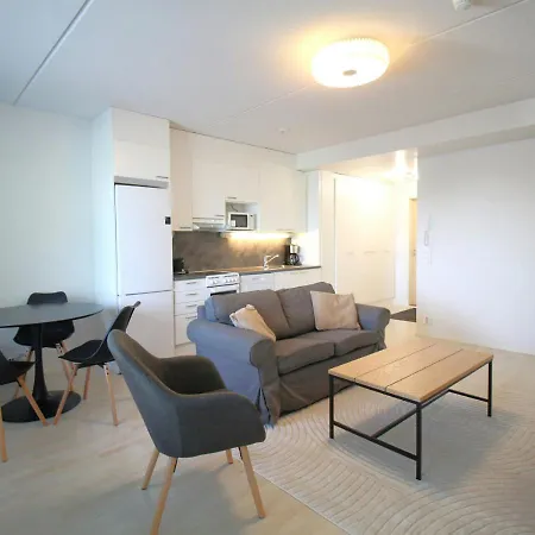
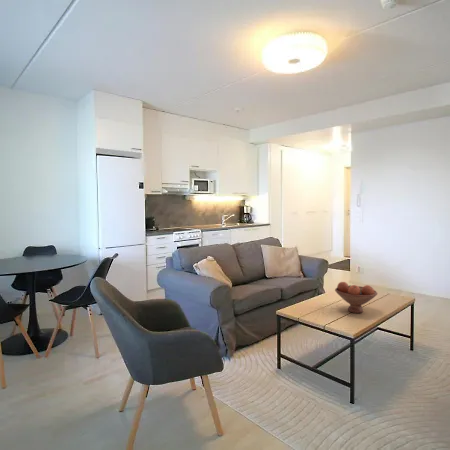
+ fruit bowl (355, 296)
